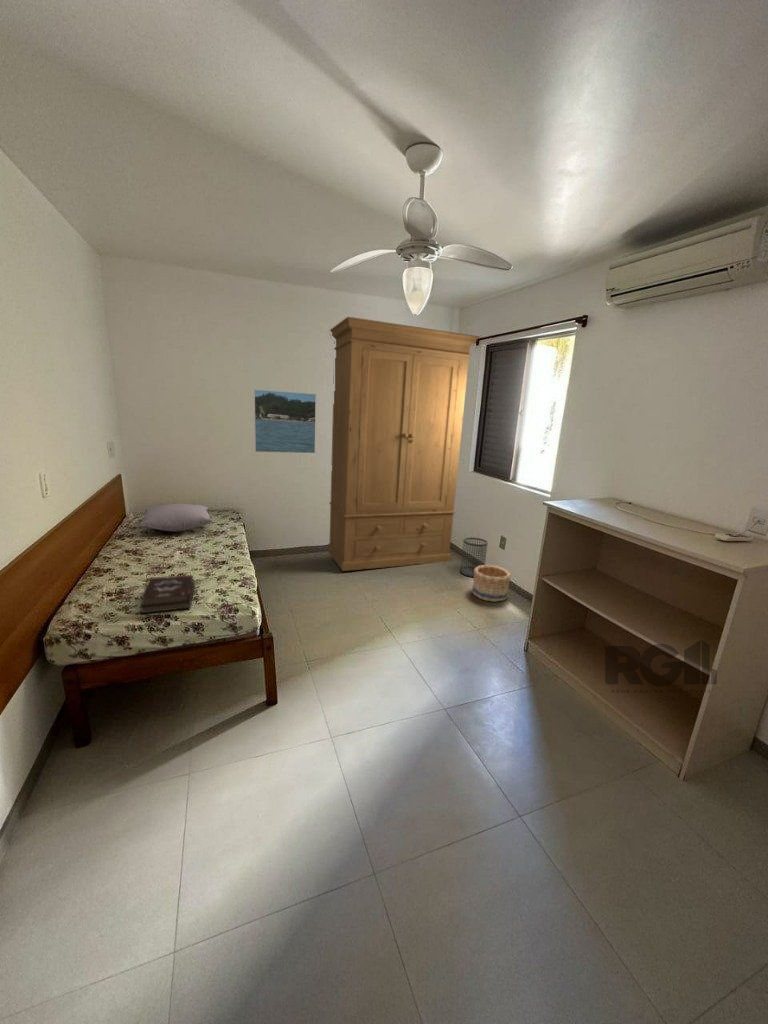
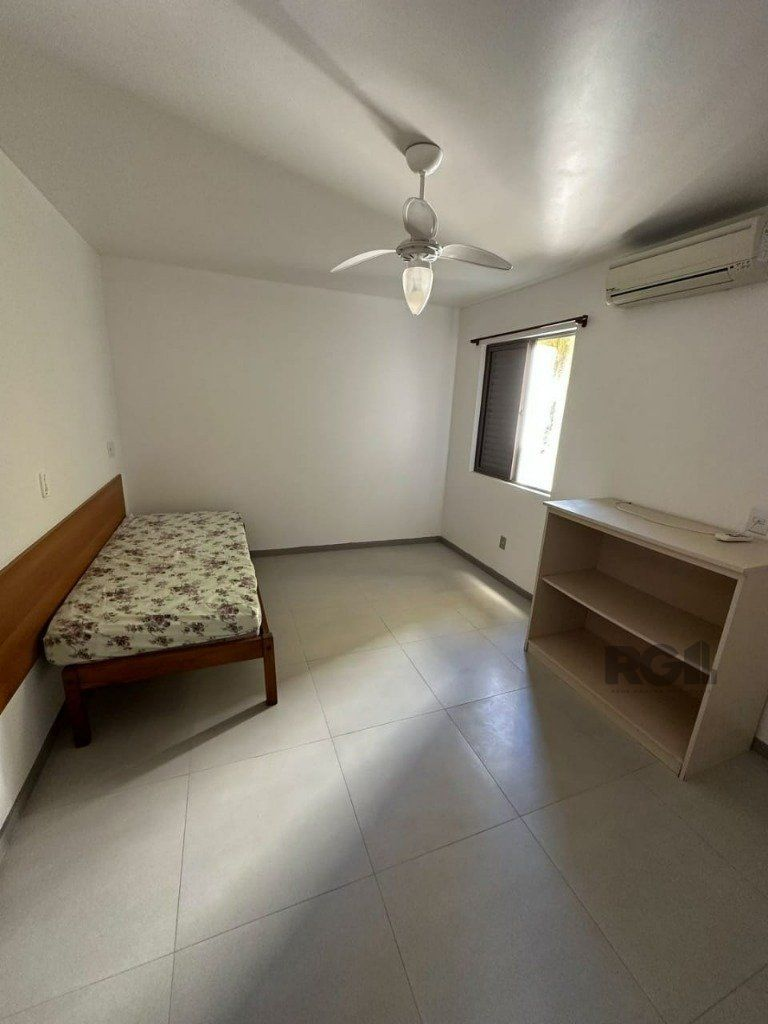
- pillow (177, 515)
- basket (490, 582)
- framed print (285, 422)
- armoire (395, 452)
- wastebasket (473, 556)
- hardback book (169, 592)
